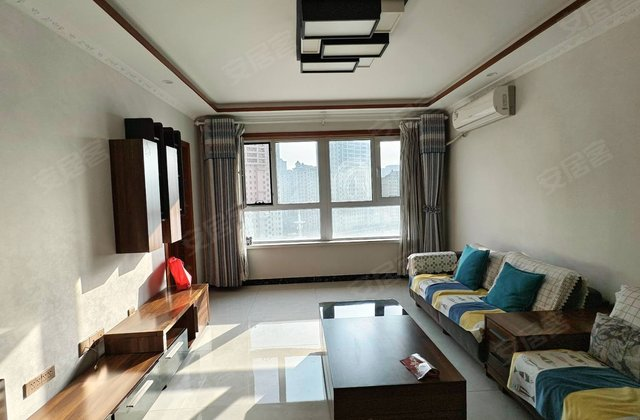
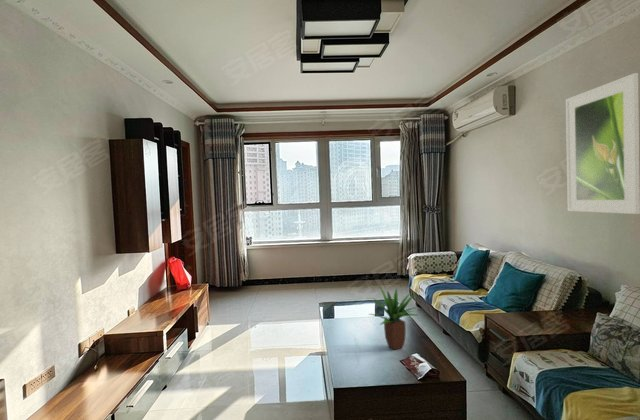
+ potted plant (393, 318)
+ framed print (598, 150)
